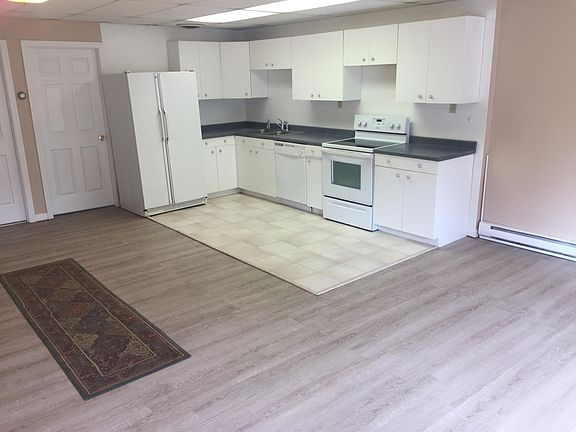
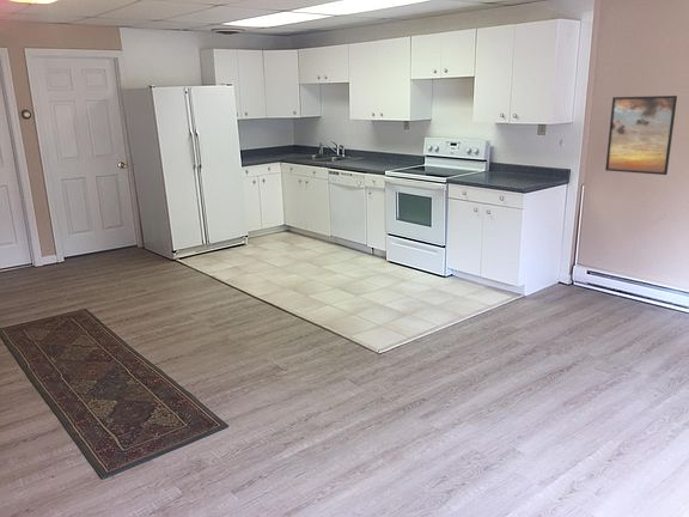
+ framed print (639, 134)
